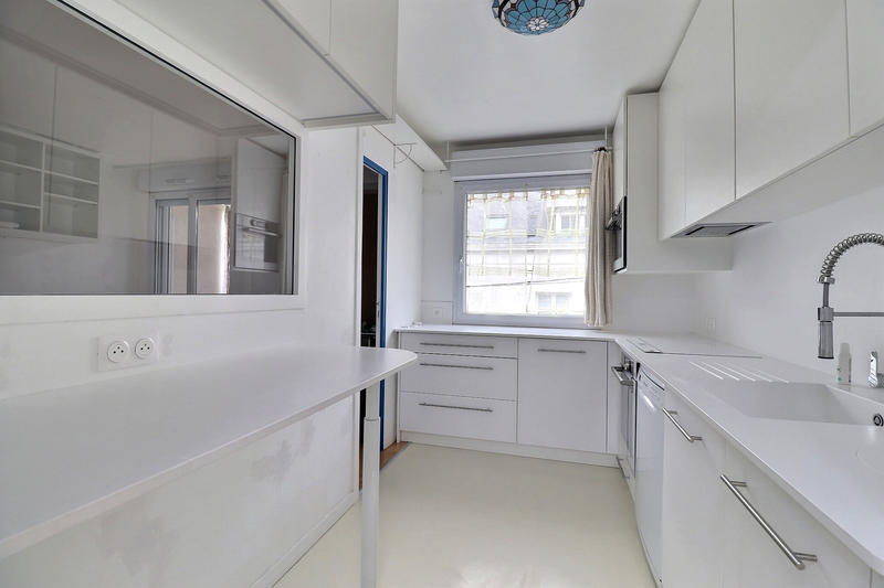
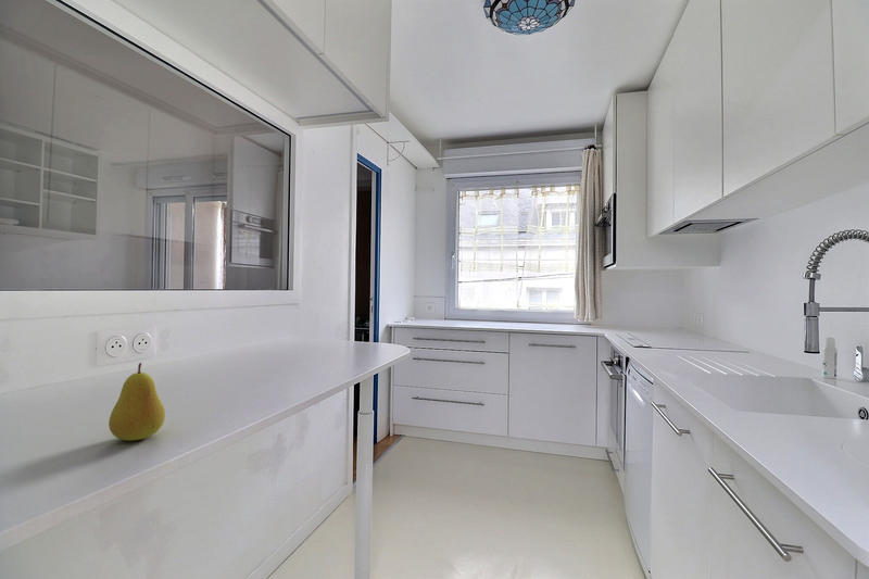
+ fruit (138, 400)
